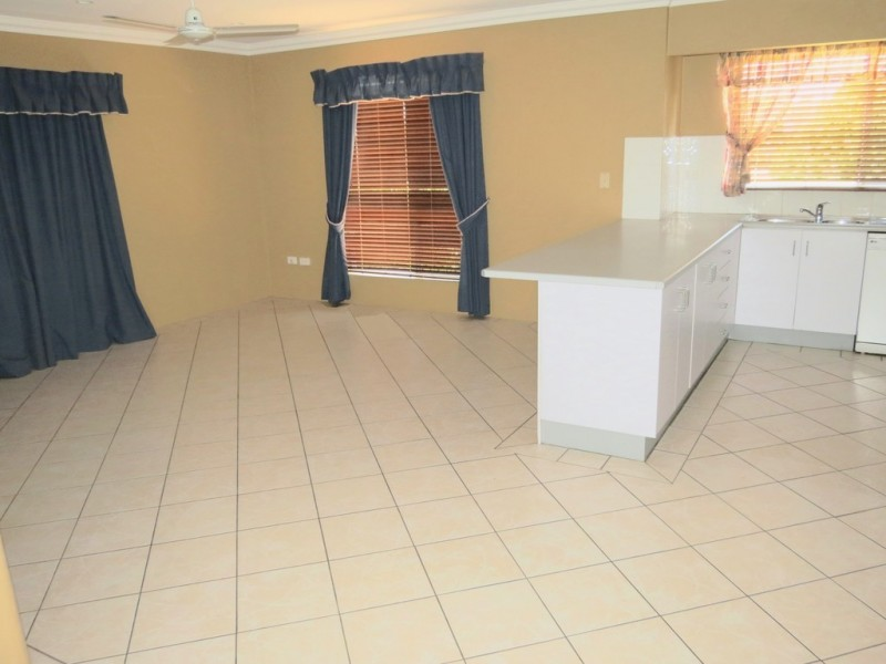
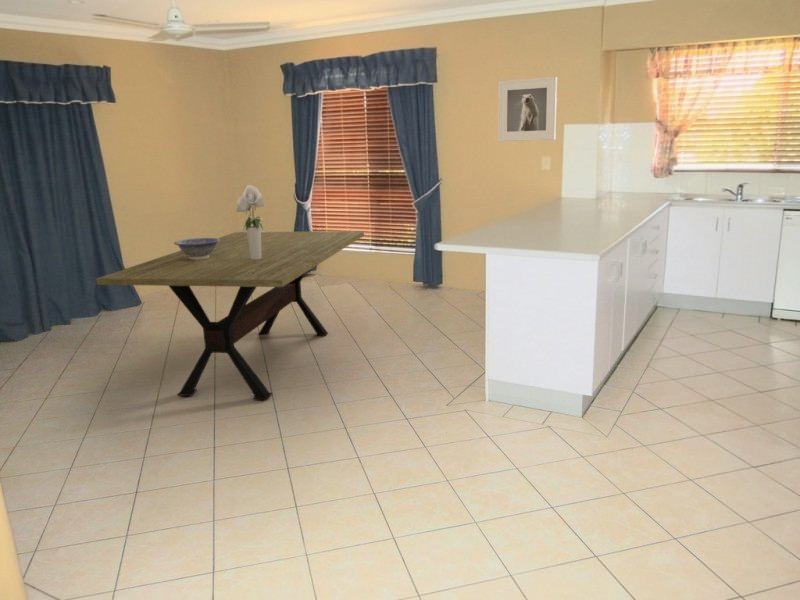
+ bouquet (251, 221)
+ decorative bowl (198, 248)
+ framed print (526, 110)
+ dining table (258, 307)
